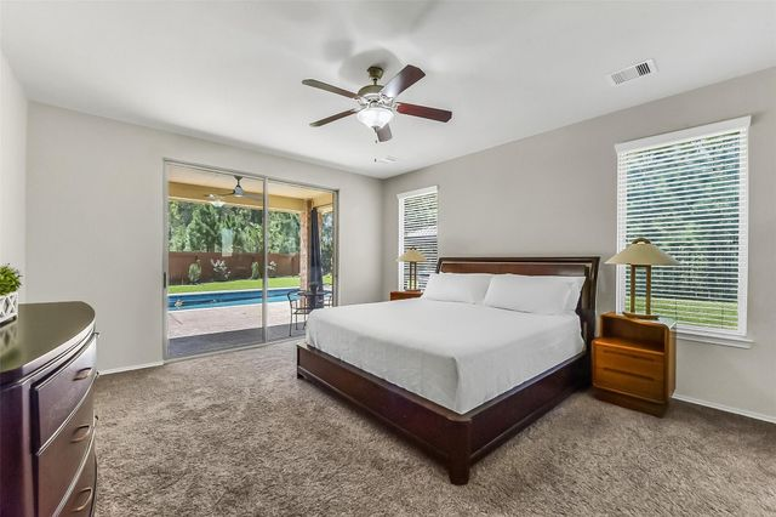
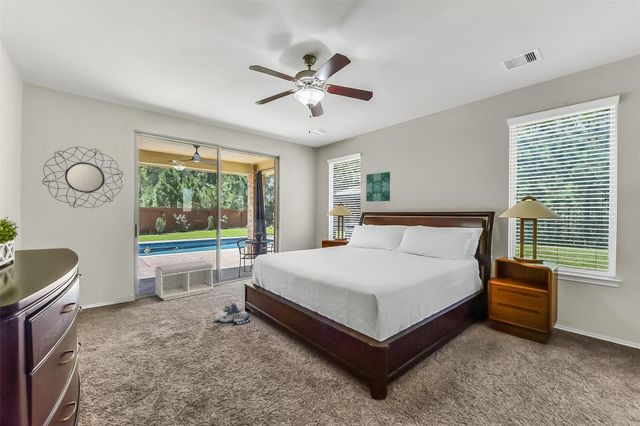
+ plush toy (232, 311)
+ bench (185, 278)
+ home mirror (85, 177)
+ wall art (377, 187)
